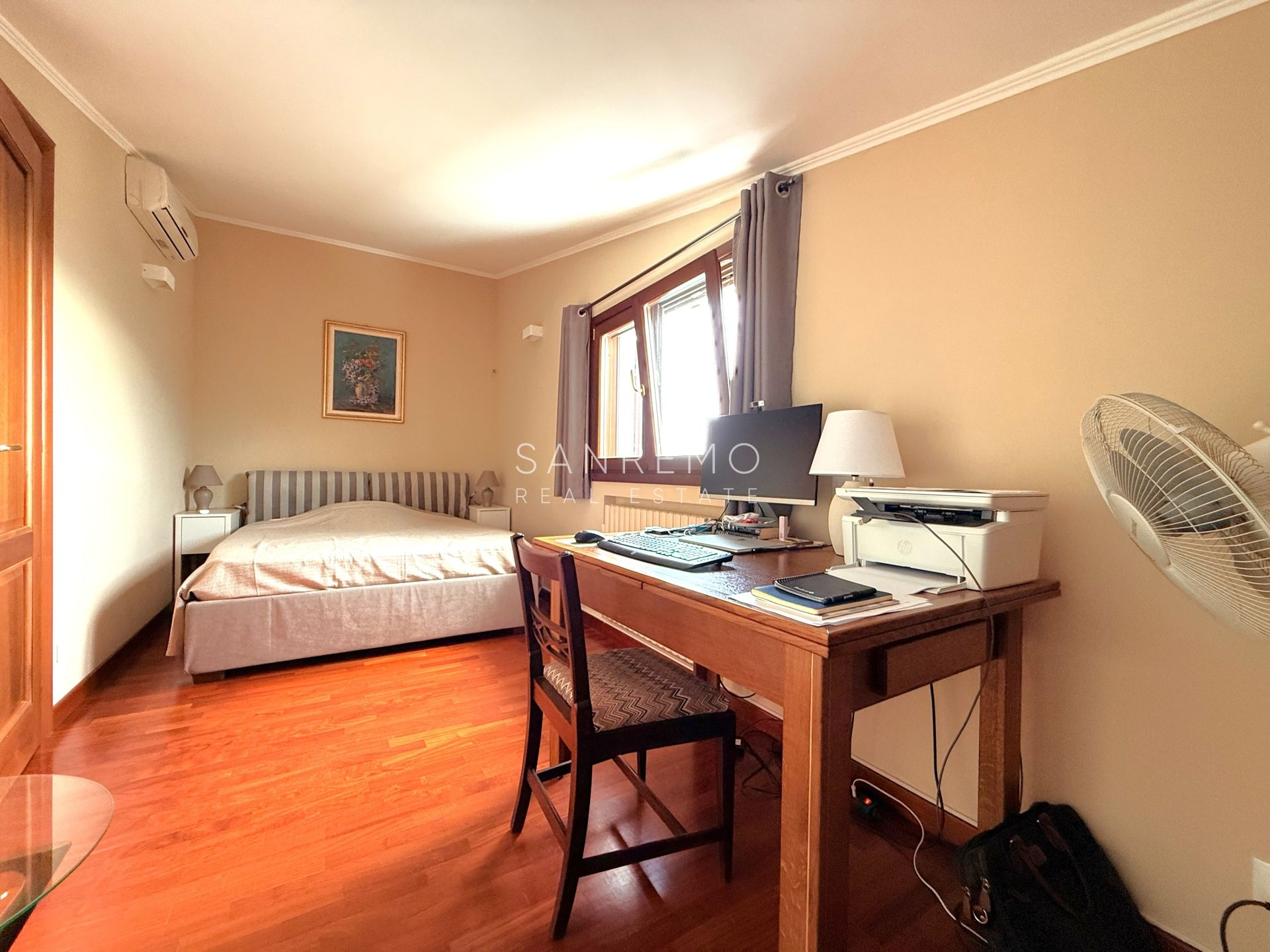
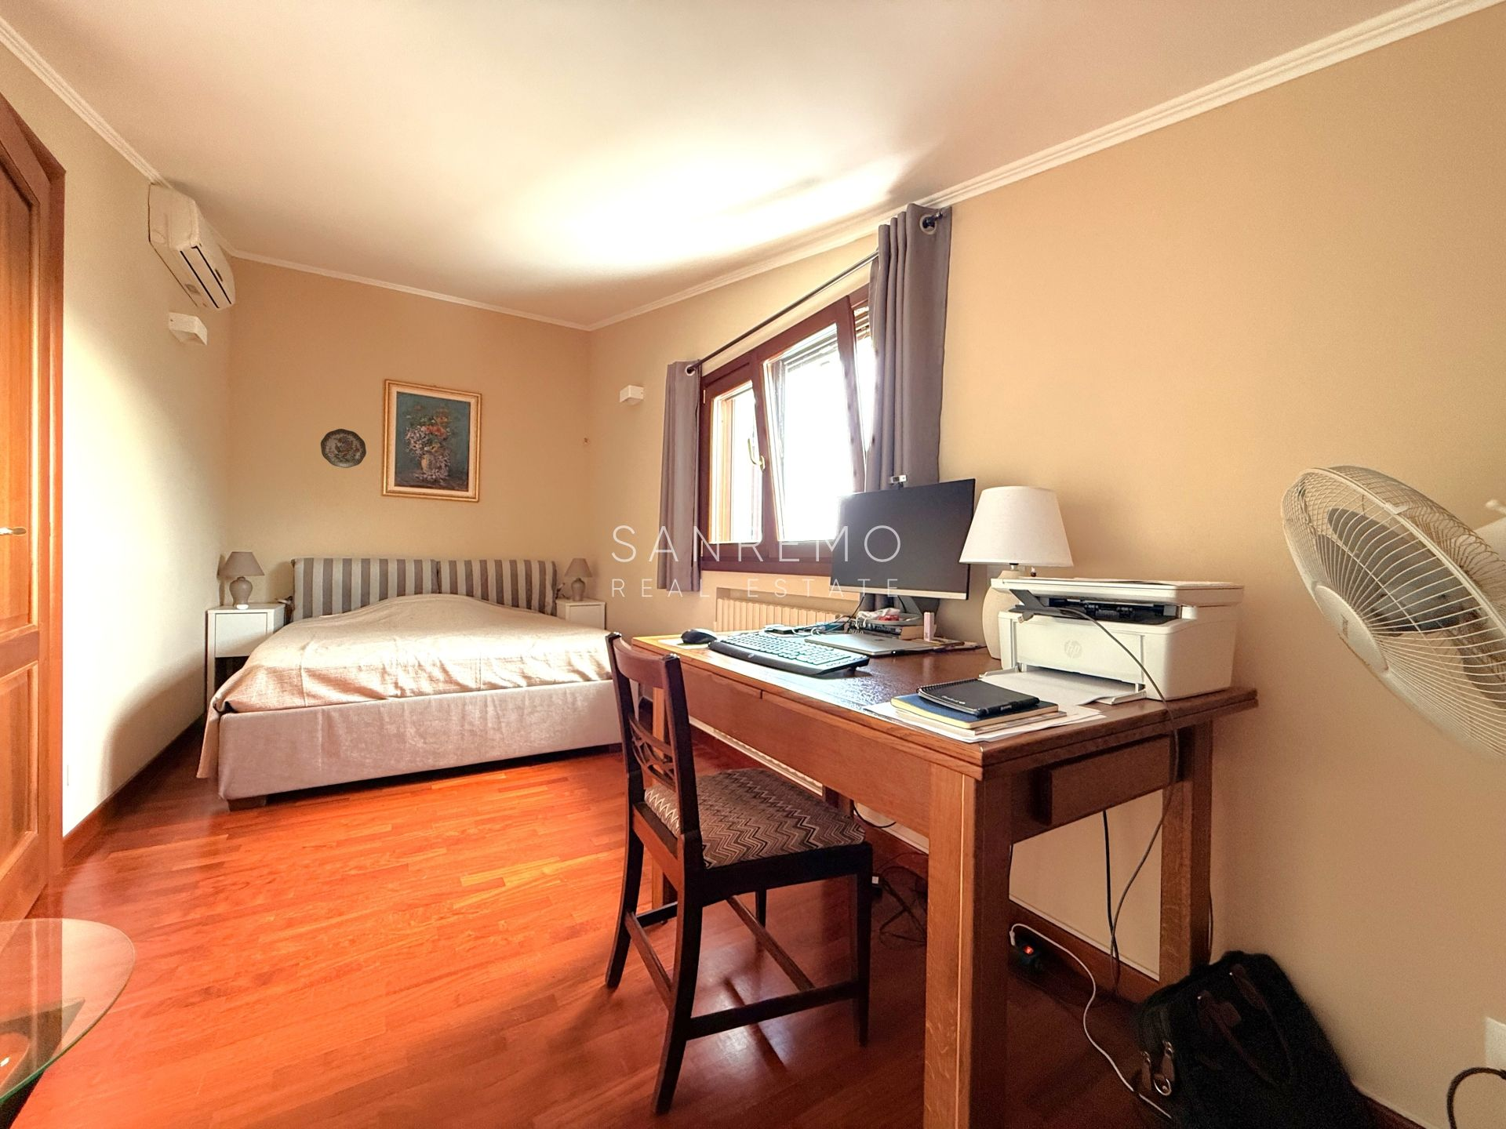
+ decorative plate (344, 448)
